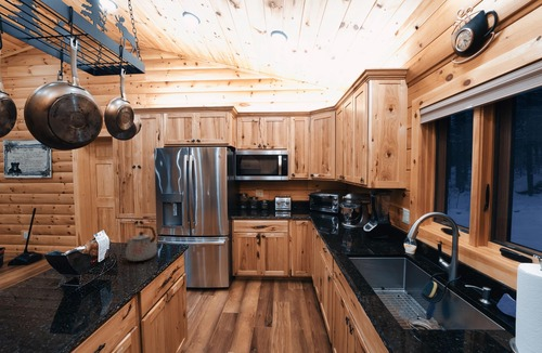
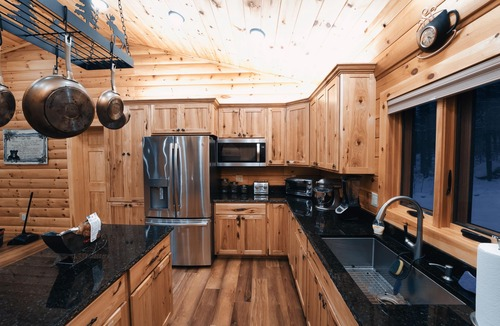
- kettle (141, 241)
